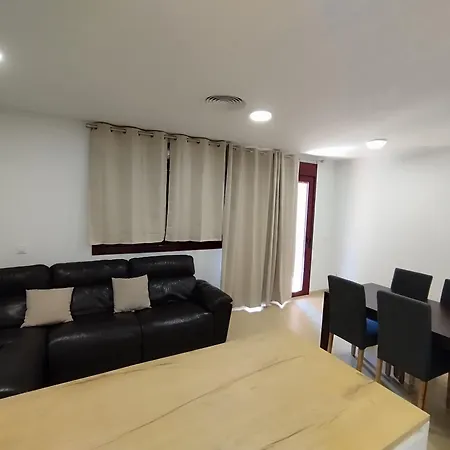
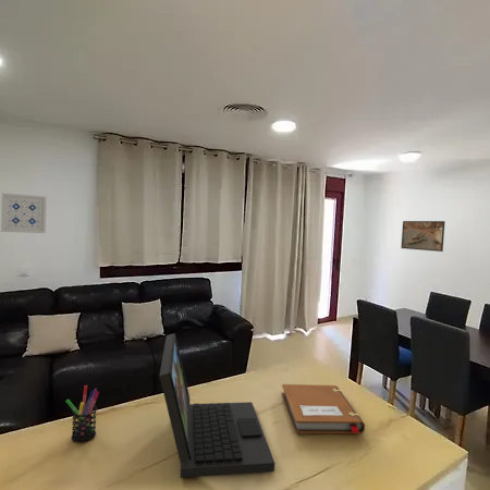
+ wall art (24, 213)
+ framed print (421, 235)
+ pen holder (82, 413)
+ notebook (319, 407)
+ laptop (213, 403)
